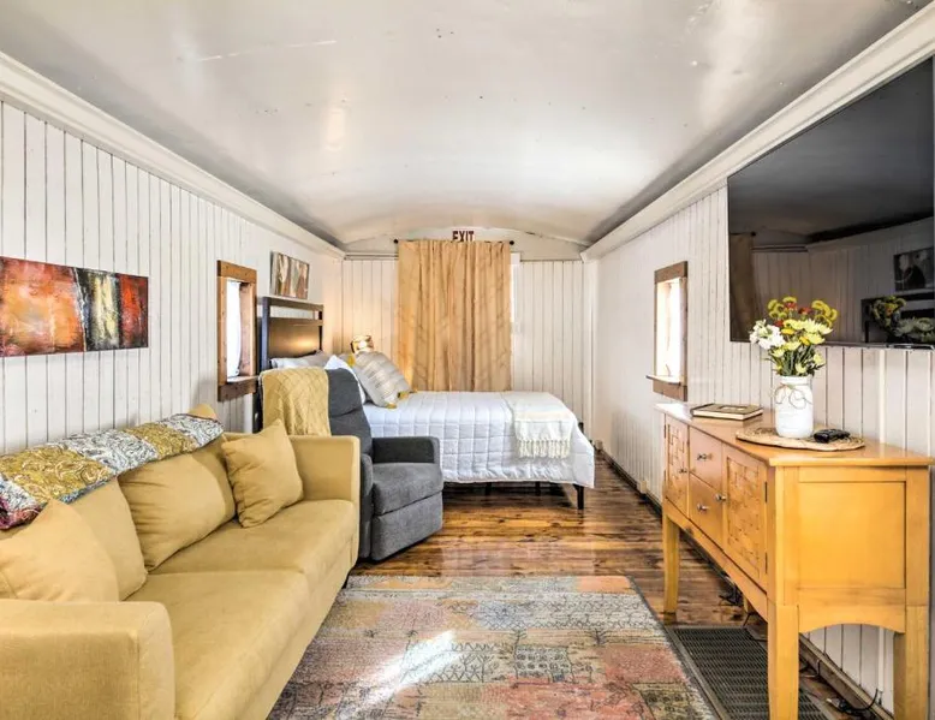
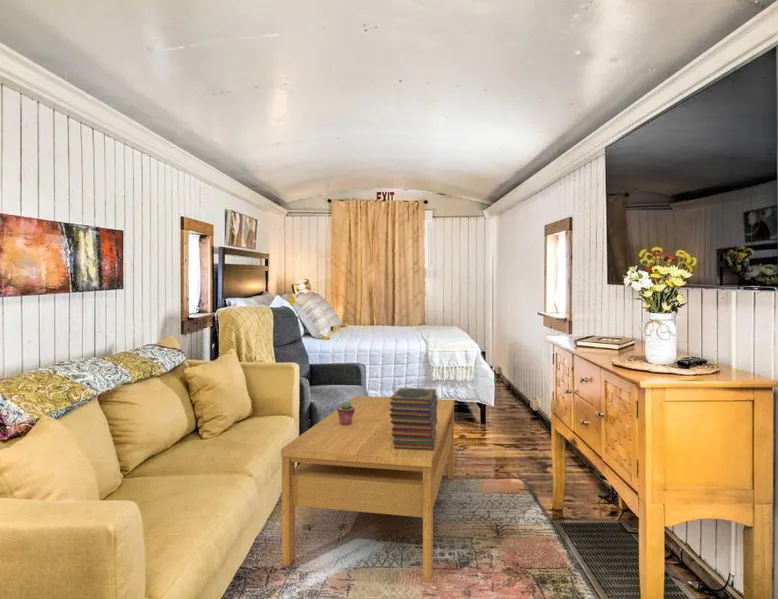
+ book stack (414, 416)
+ coffee table (384, 466)
+ potted succulent (346, 412)
